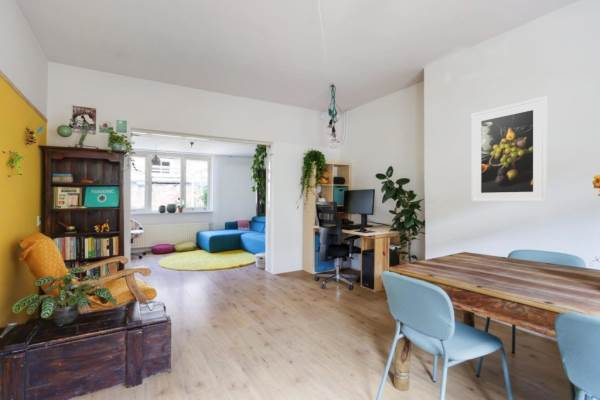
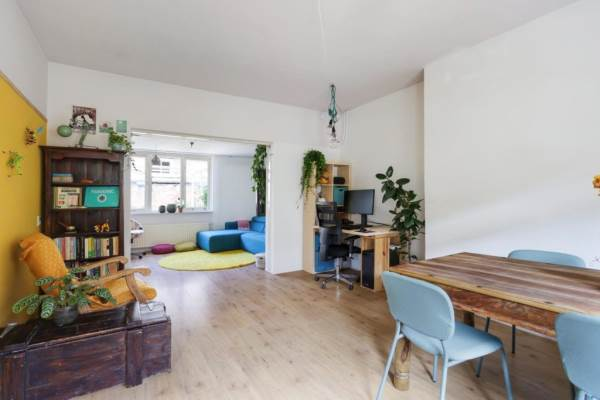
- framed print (505, 154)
